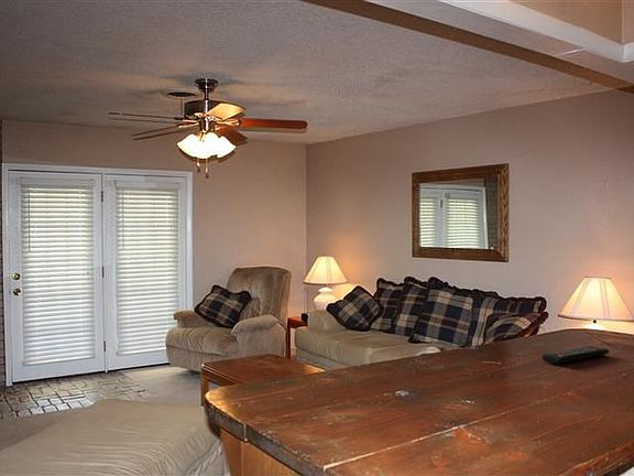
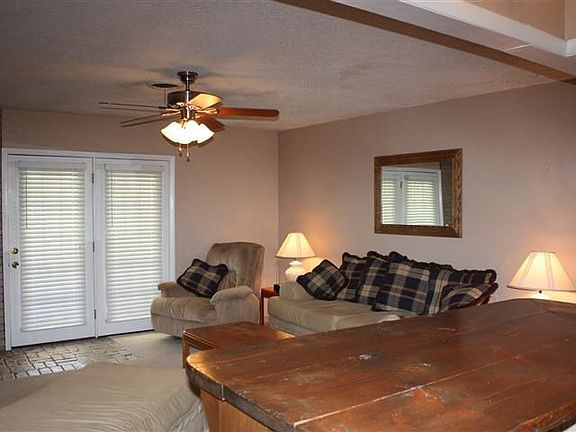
- remote control (576, 355)
